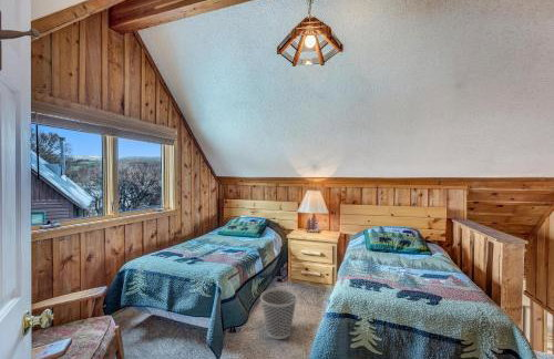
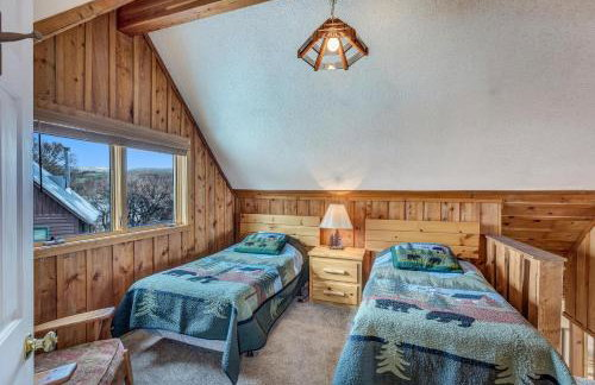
- wastebasket (278, 314)
